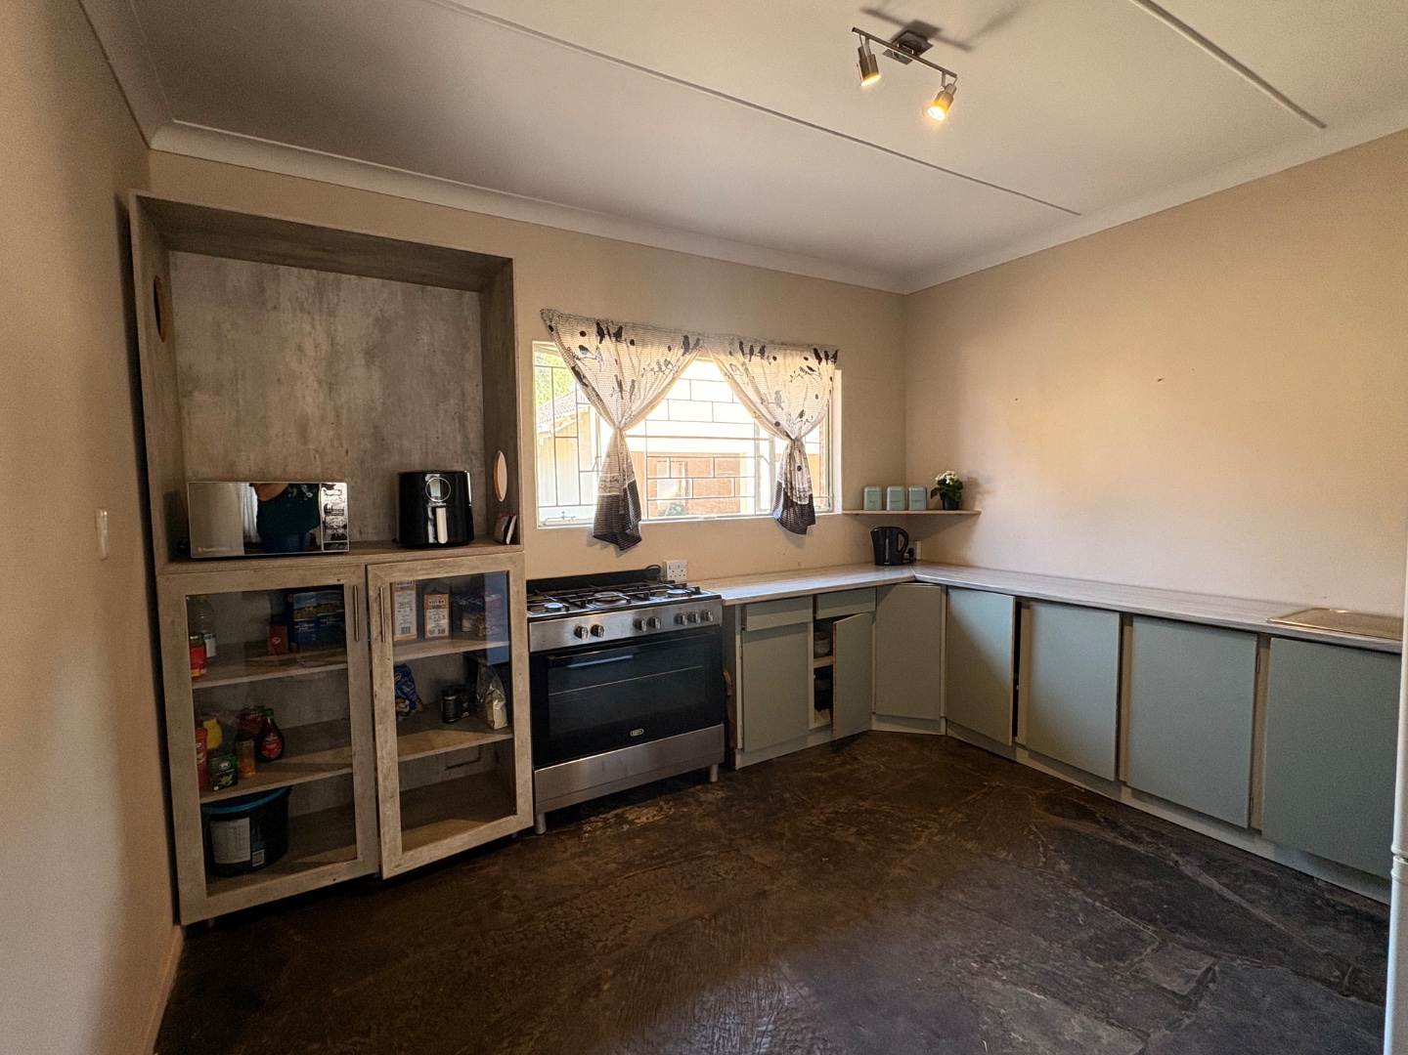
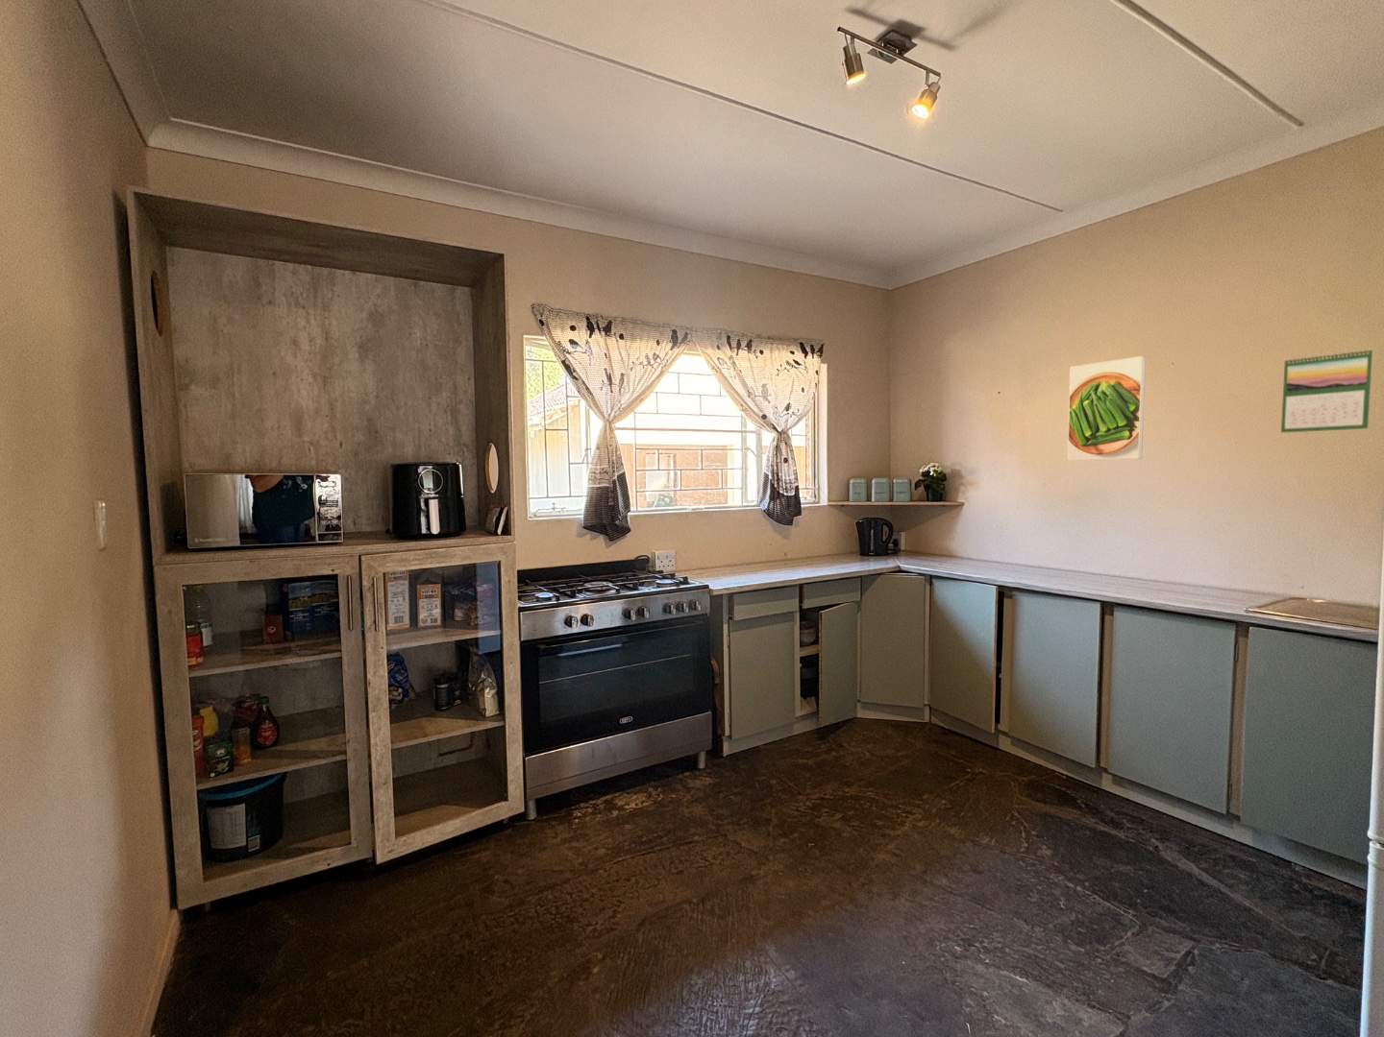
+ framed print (1104, 410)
+ calendar (1324, 391)
